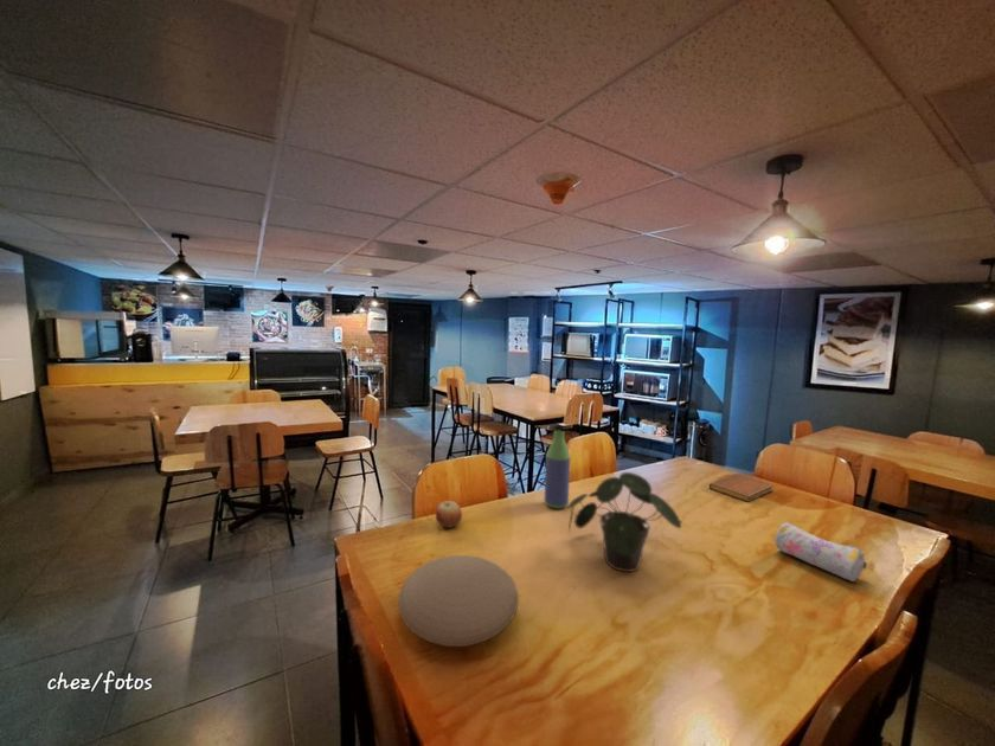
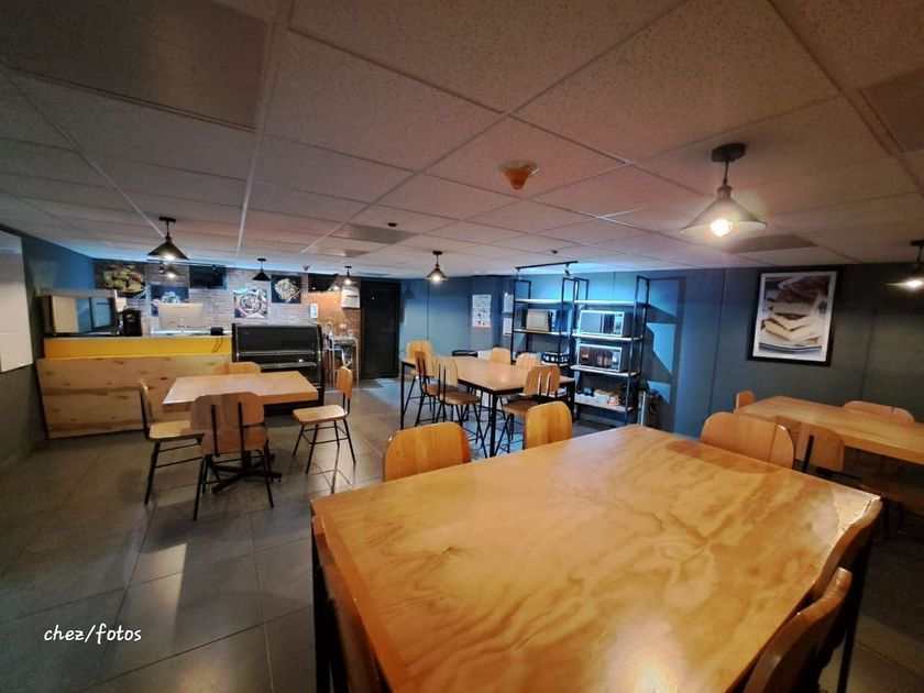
- plate (458, 594)
- notebook (740, 485)
- potted plant (622, 516)
- pencil case (817, 549)
- apple (448, 514)
- bottle (557, 468)
